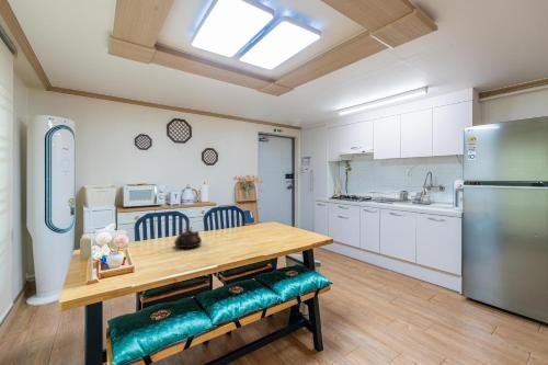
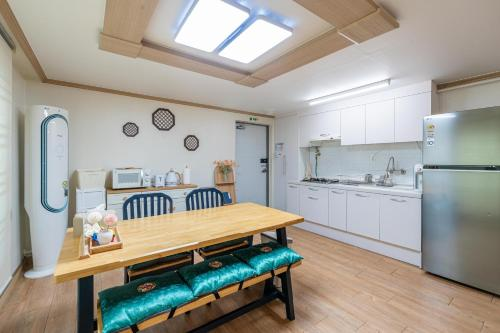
- teapot (189, 238)
